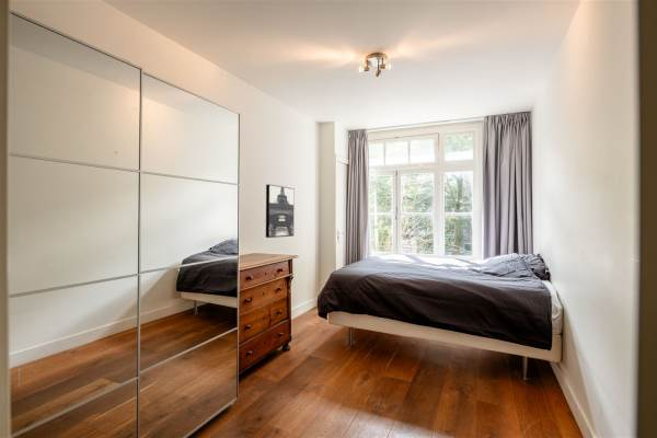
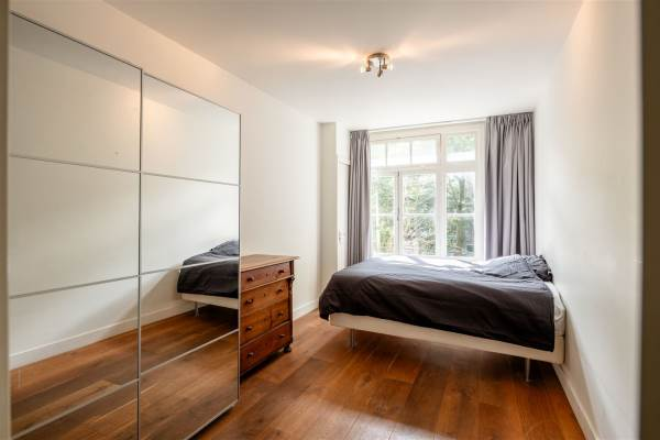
- wall art (280, 211)
